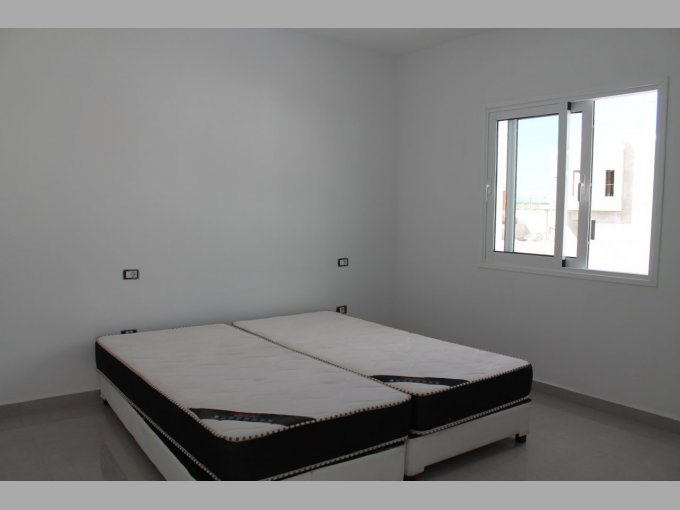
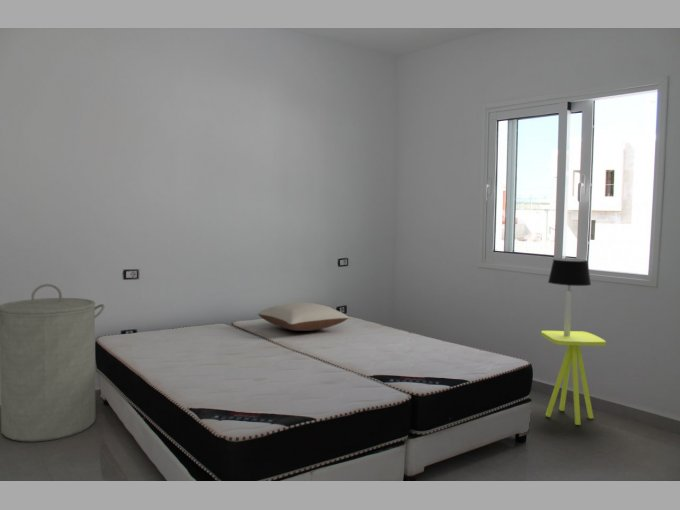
+ table lamp (568, 297)
+ side table (568, 376)
+ pillow (302, 316)
+ laundry hamper (49, 355)
